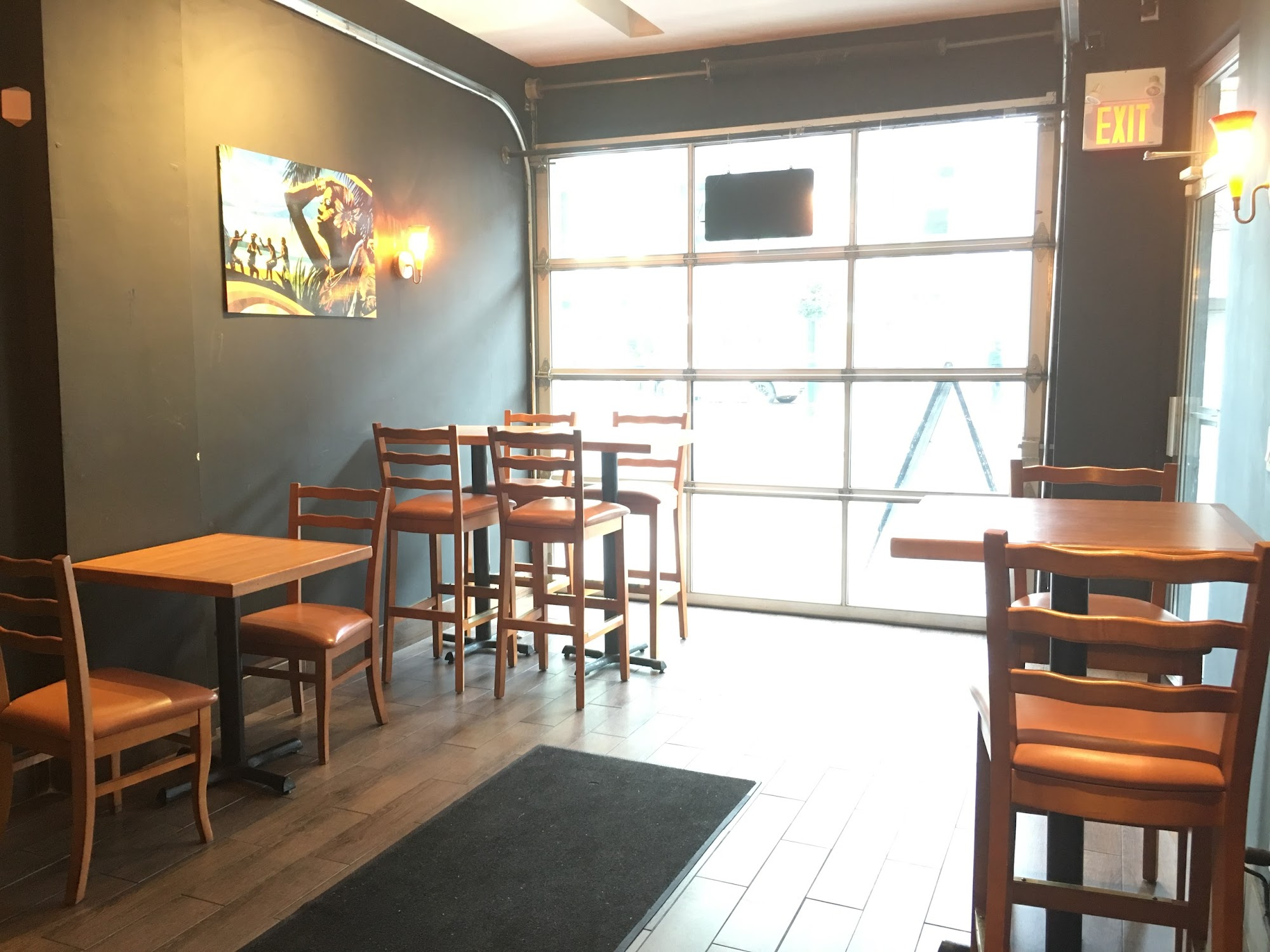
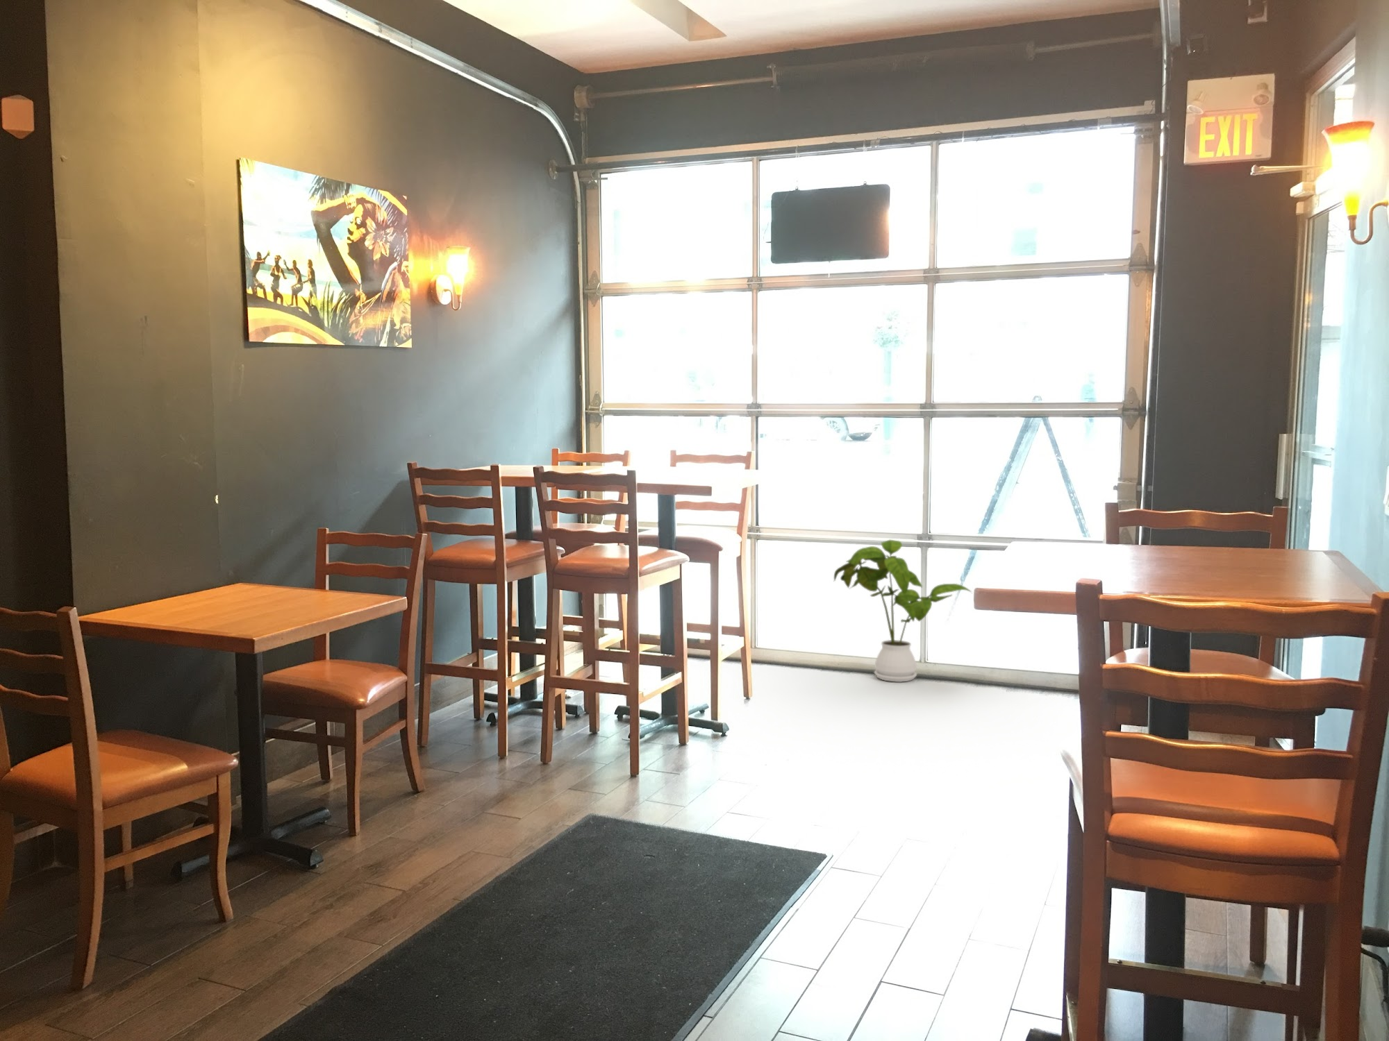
+ house plant (894, 612)
